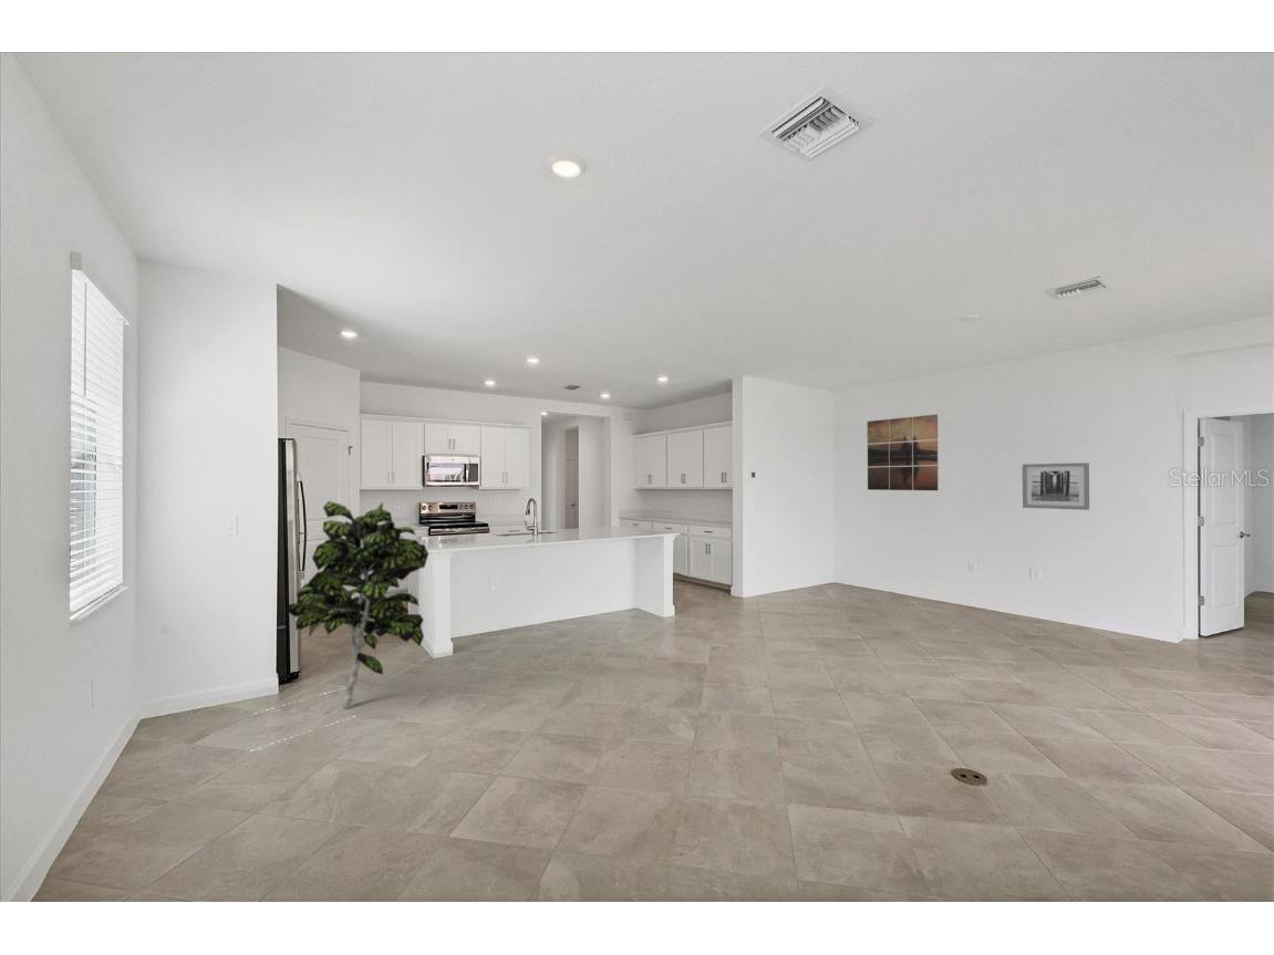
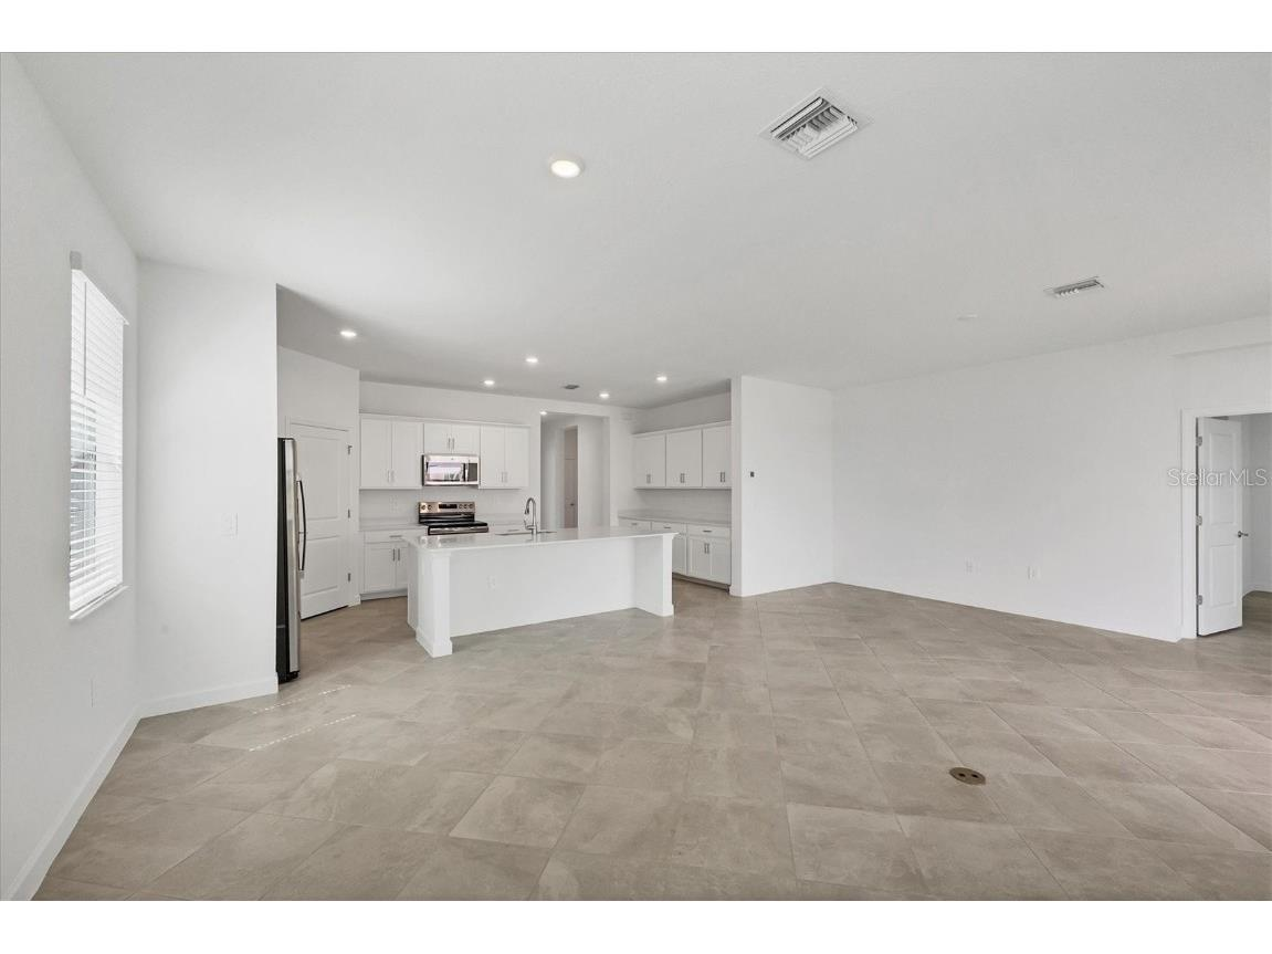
- indoor plant (359, 601)
- wall art (900, 454)
- wall art (1054, 486)
